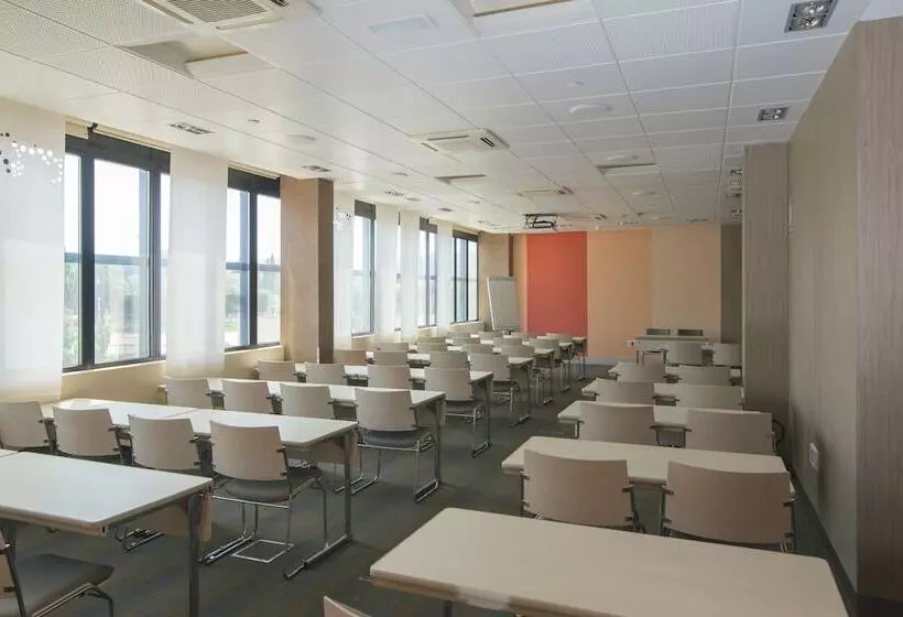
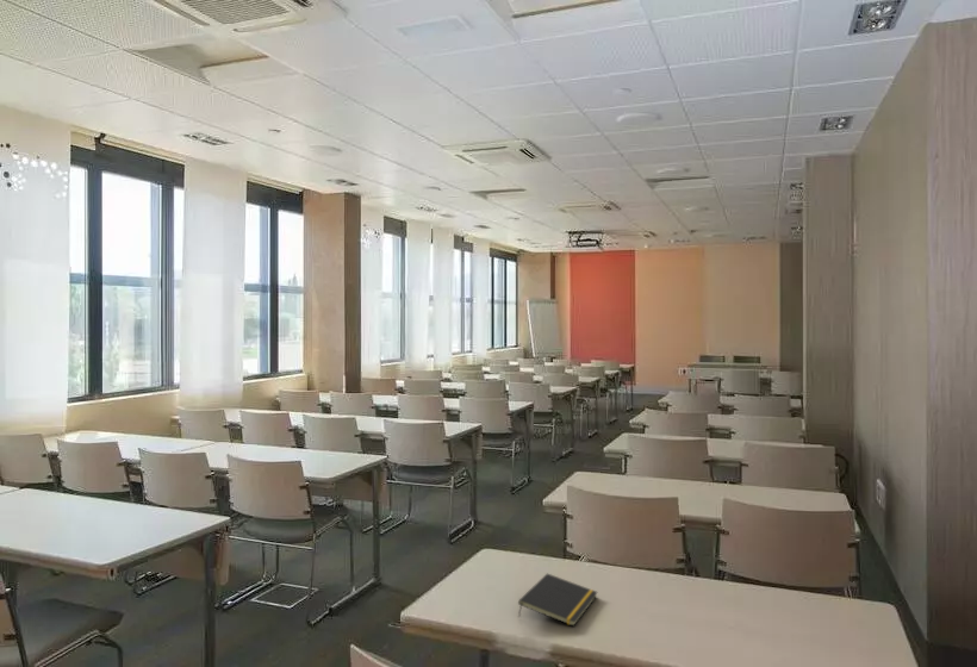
+ notepad (559, 598)
